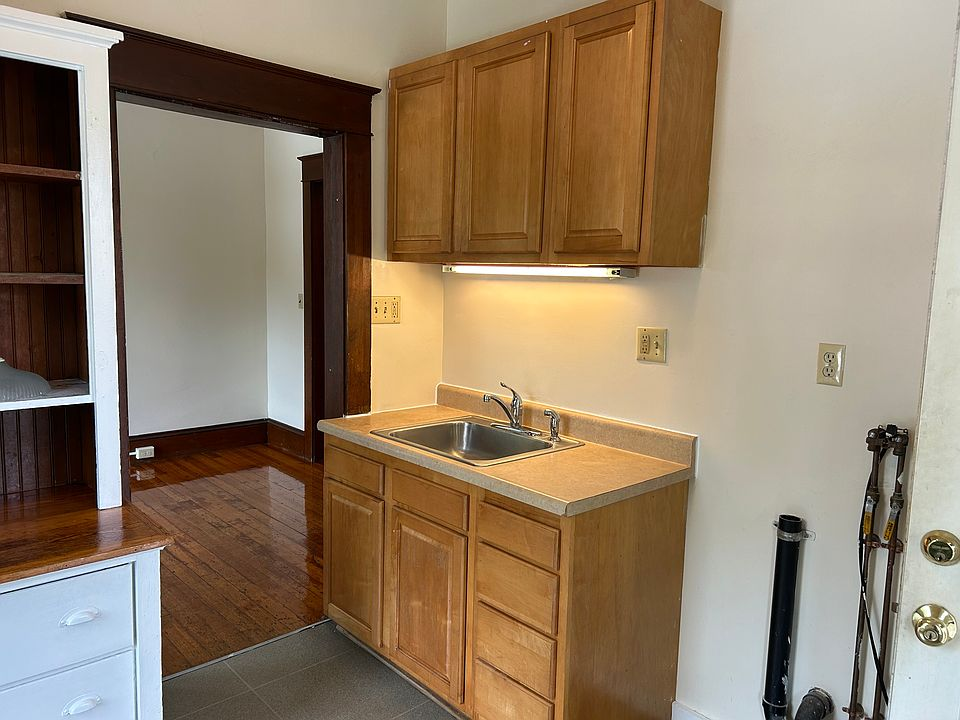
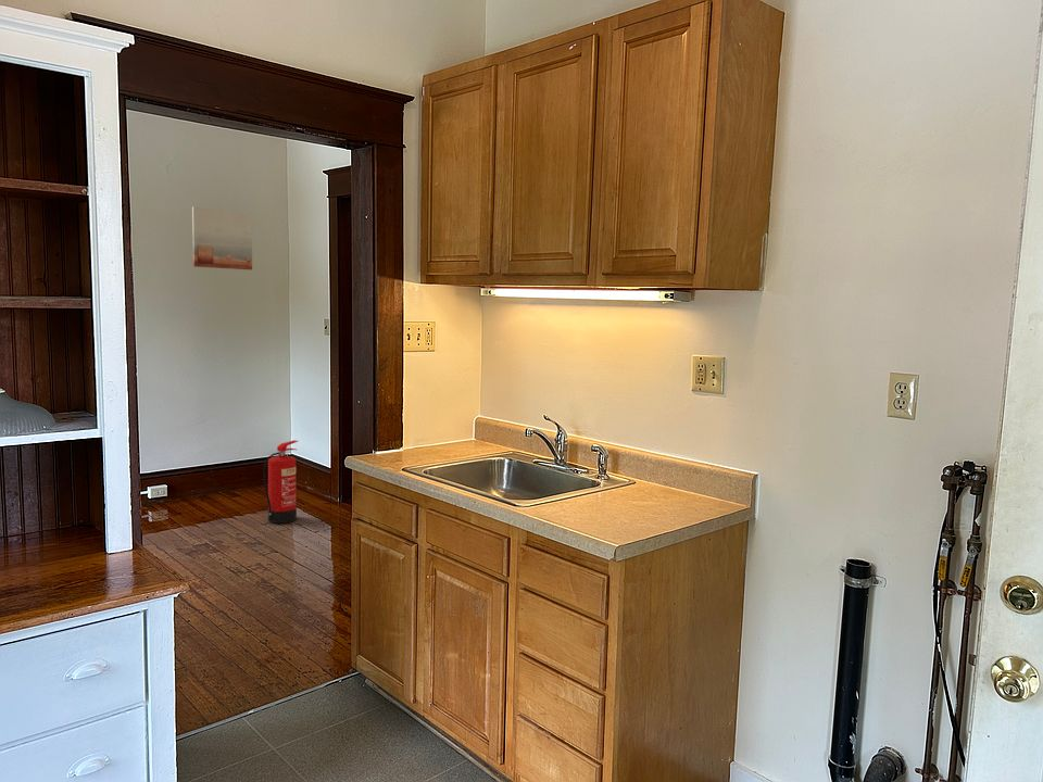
+ wall art (223, 239)
+ fire extinguisher (280, 481)
